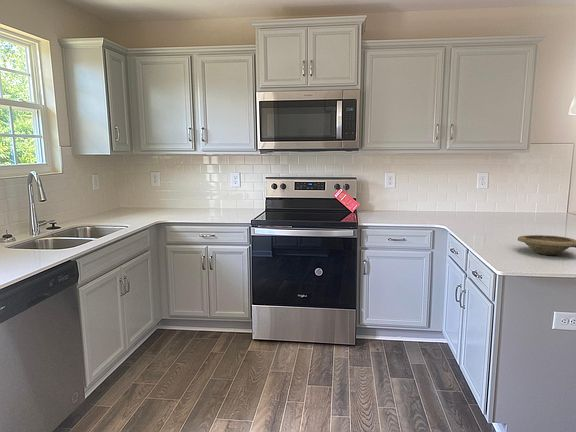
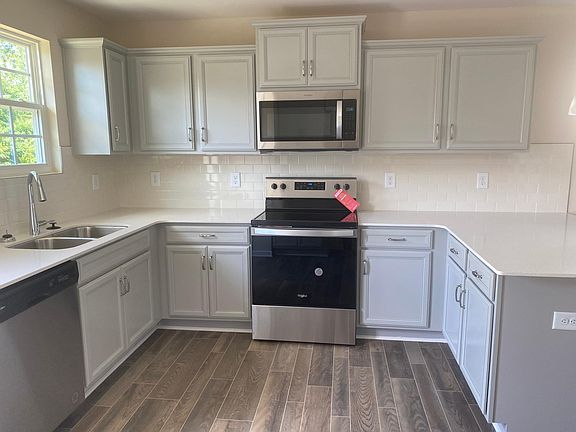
- bowl (547, 245)
